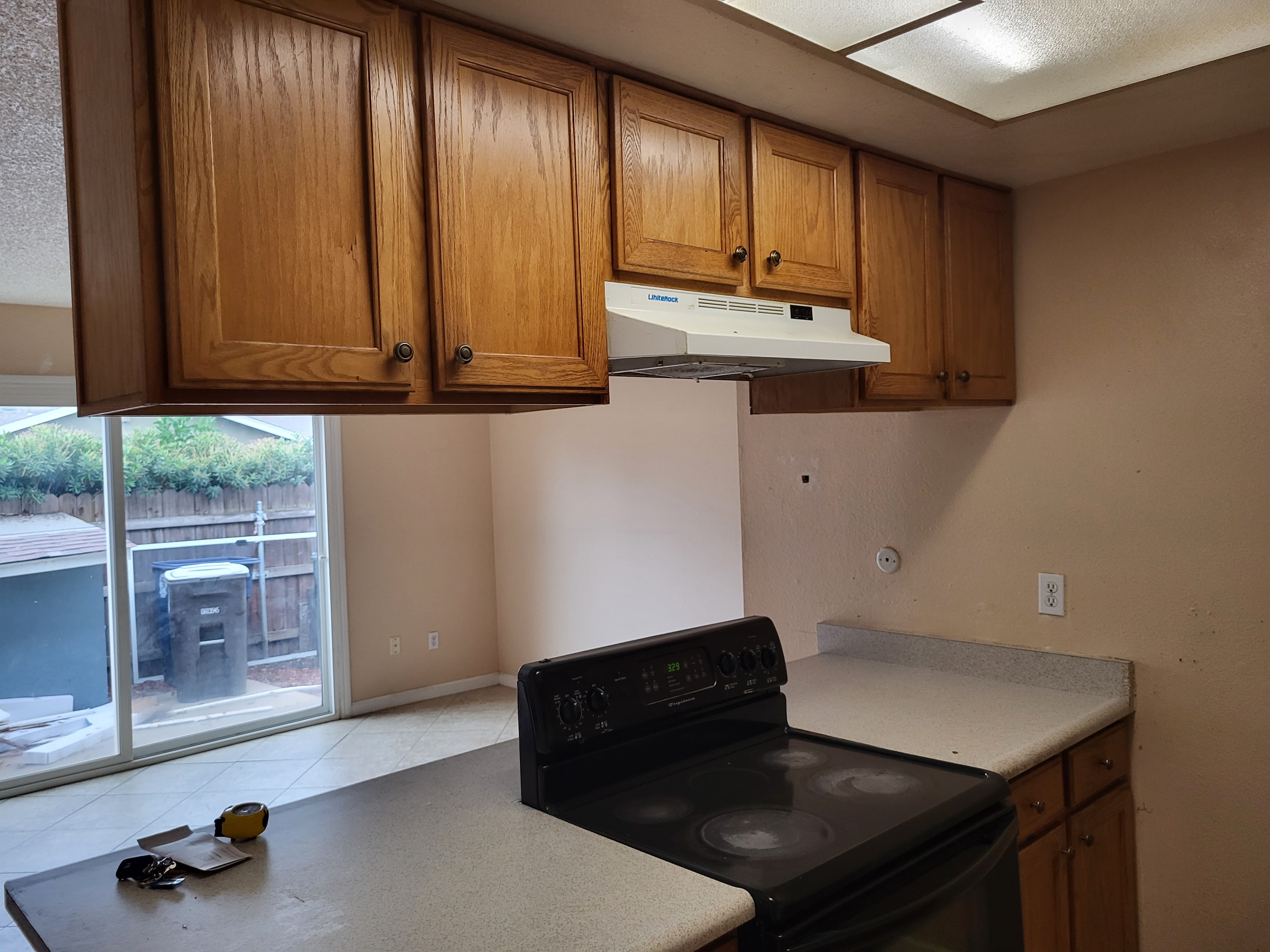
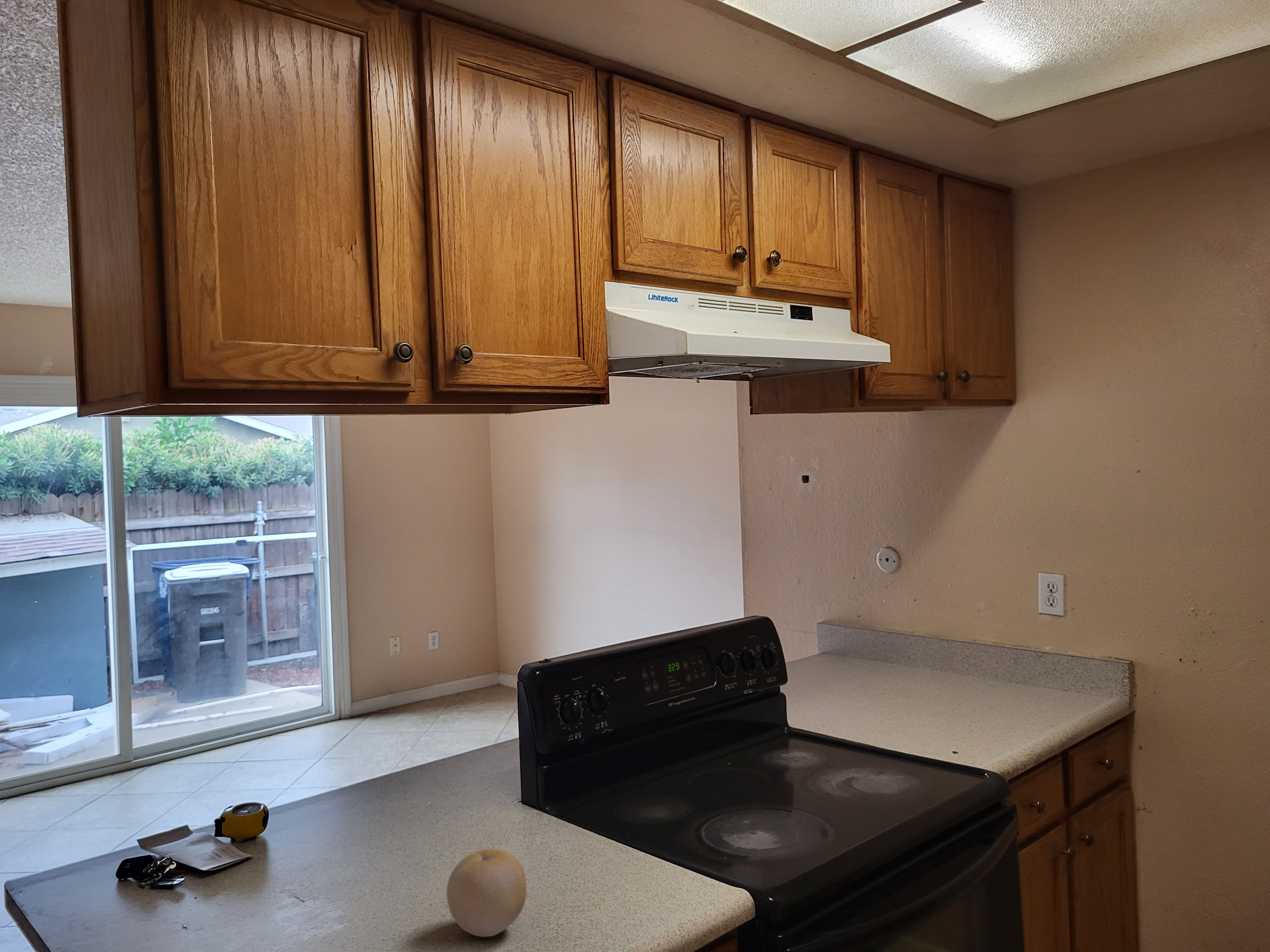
+ fruit (486, 893)
